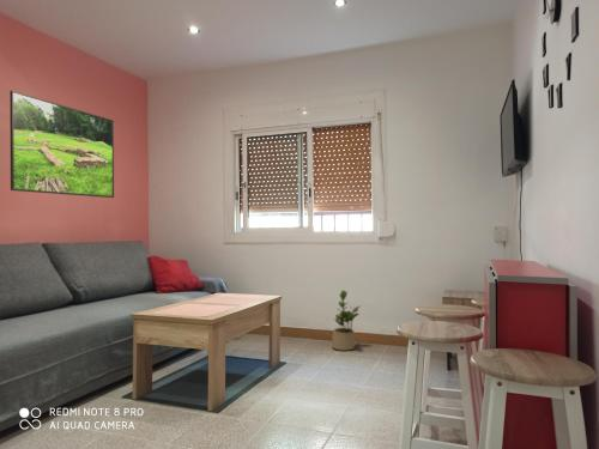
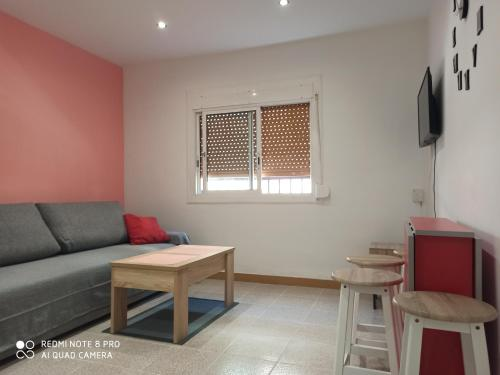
- potted plant (345, 318)
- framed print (68, 151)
